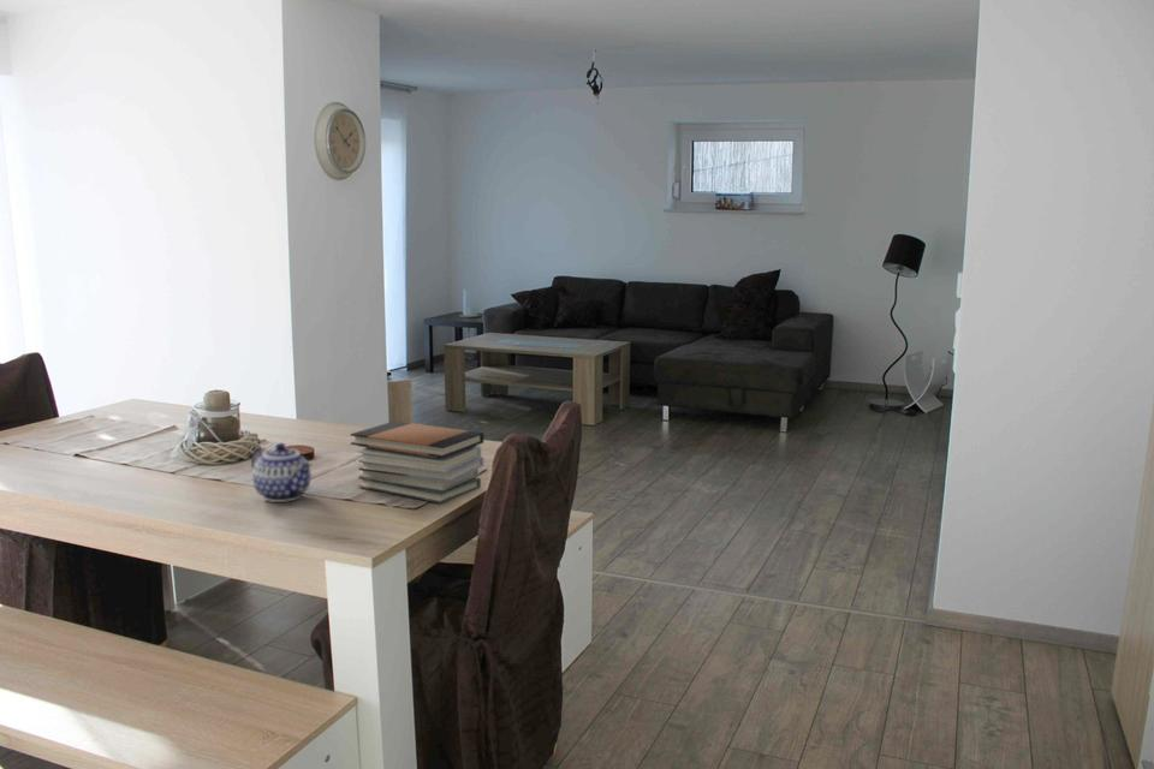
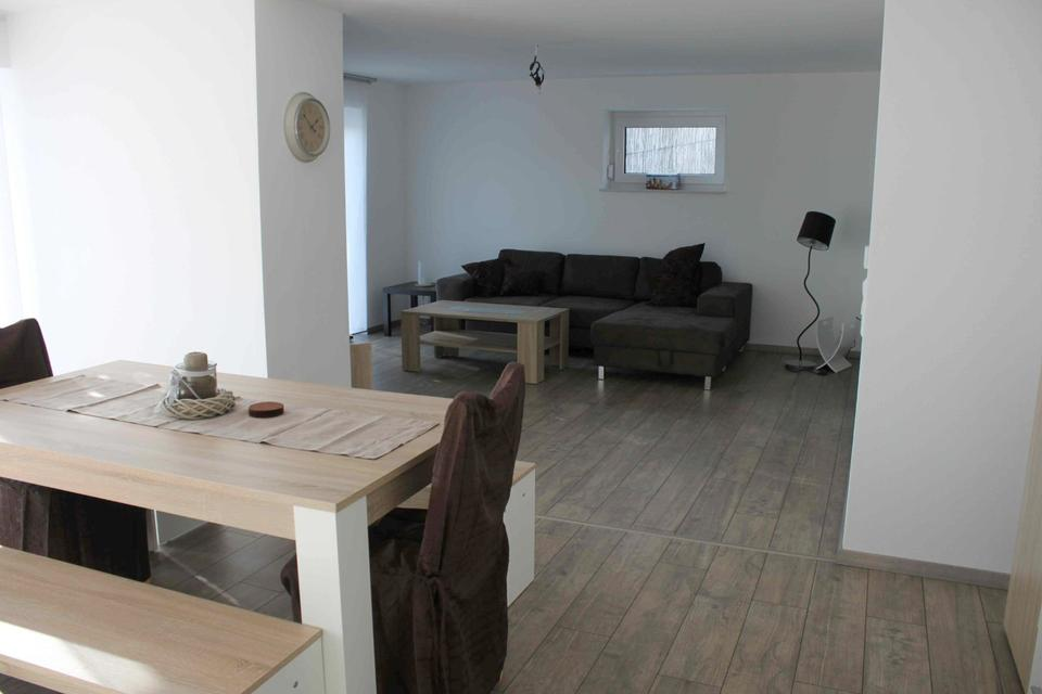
- book stack (420, 460)
- teapot (281, 470)
